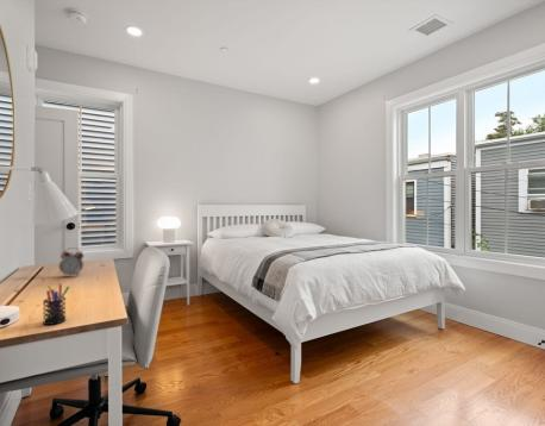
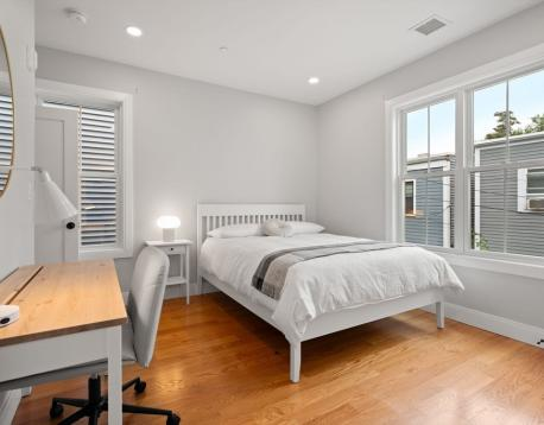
- alarm clock (71, 262)
- pen holder (57, 301)
